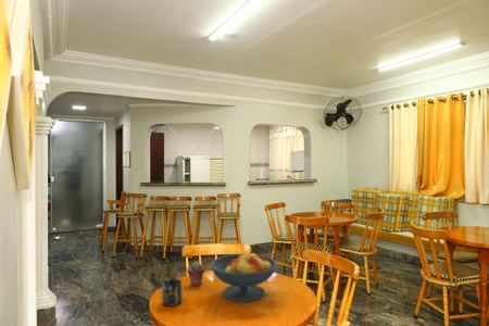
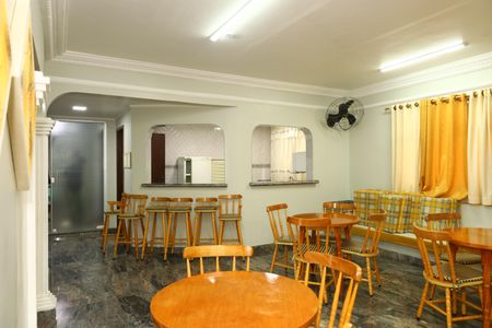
- potted succulent (196, 272)
- fruit bowl (243, 273)
- cup (173, 290)
